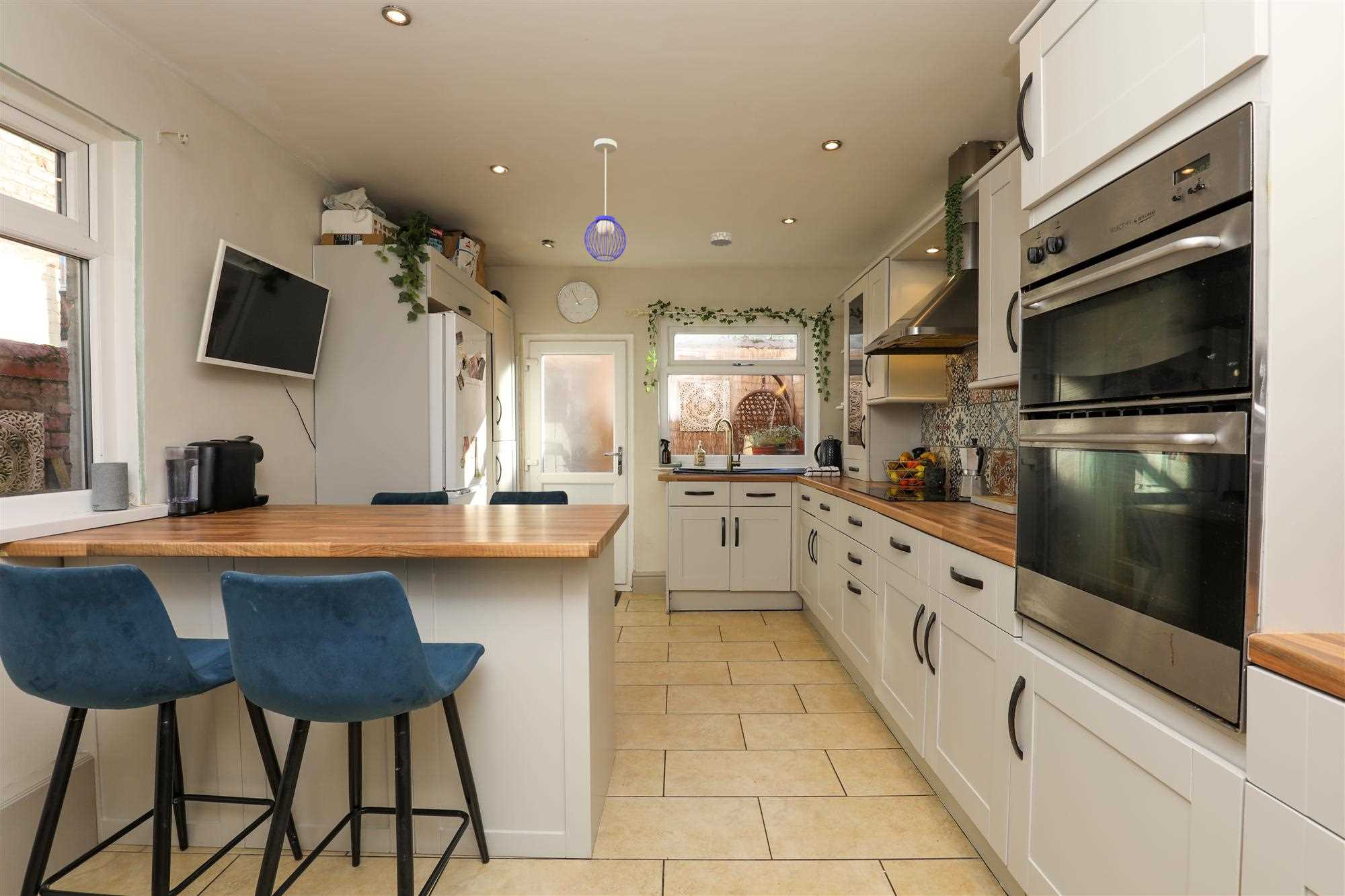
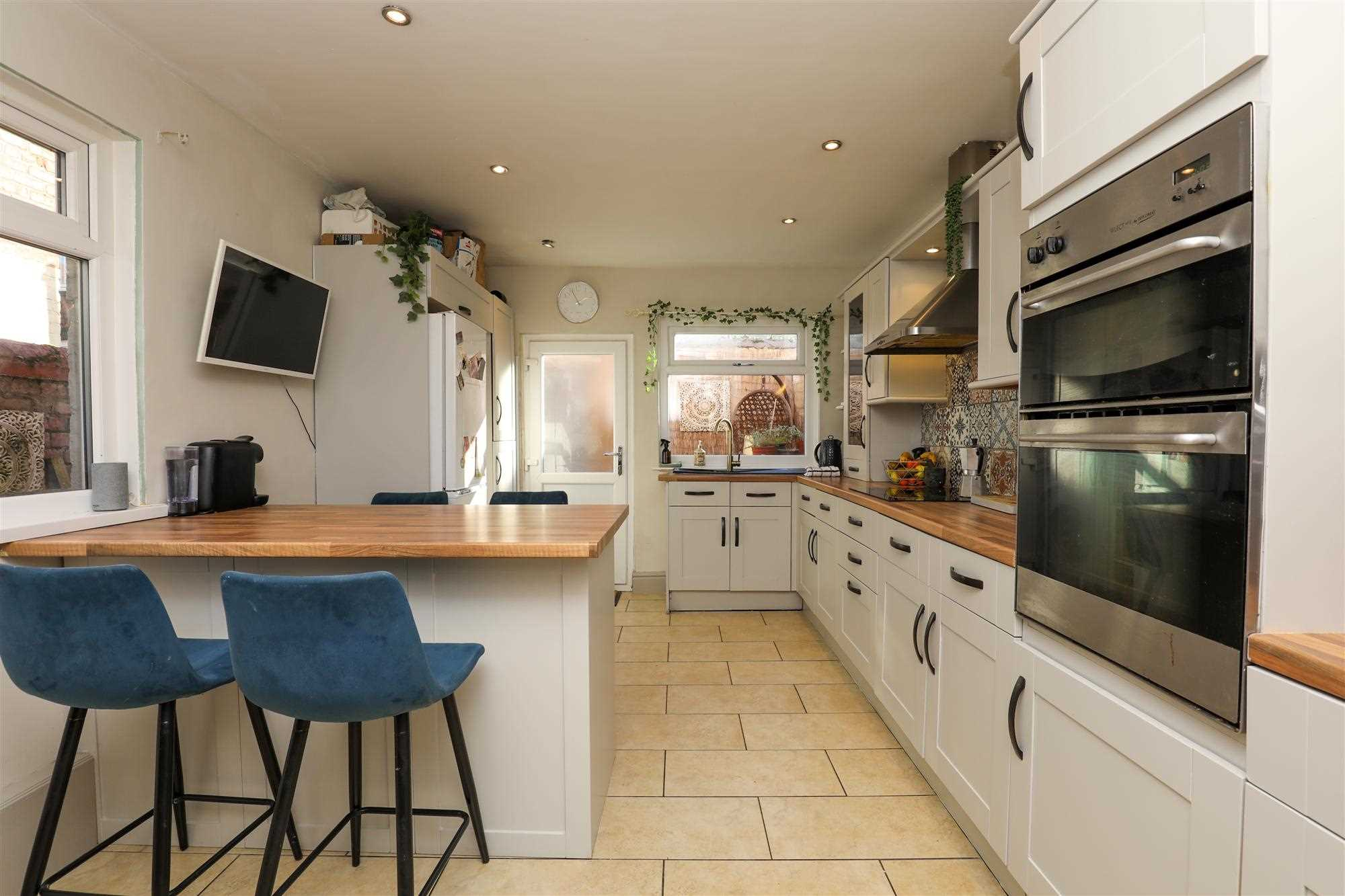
- pendant light (605, 201)
- smoke detector (721, 239)
